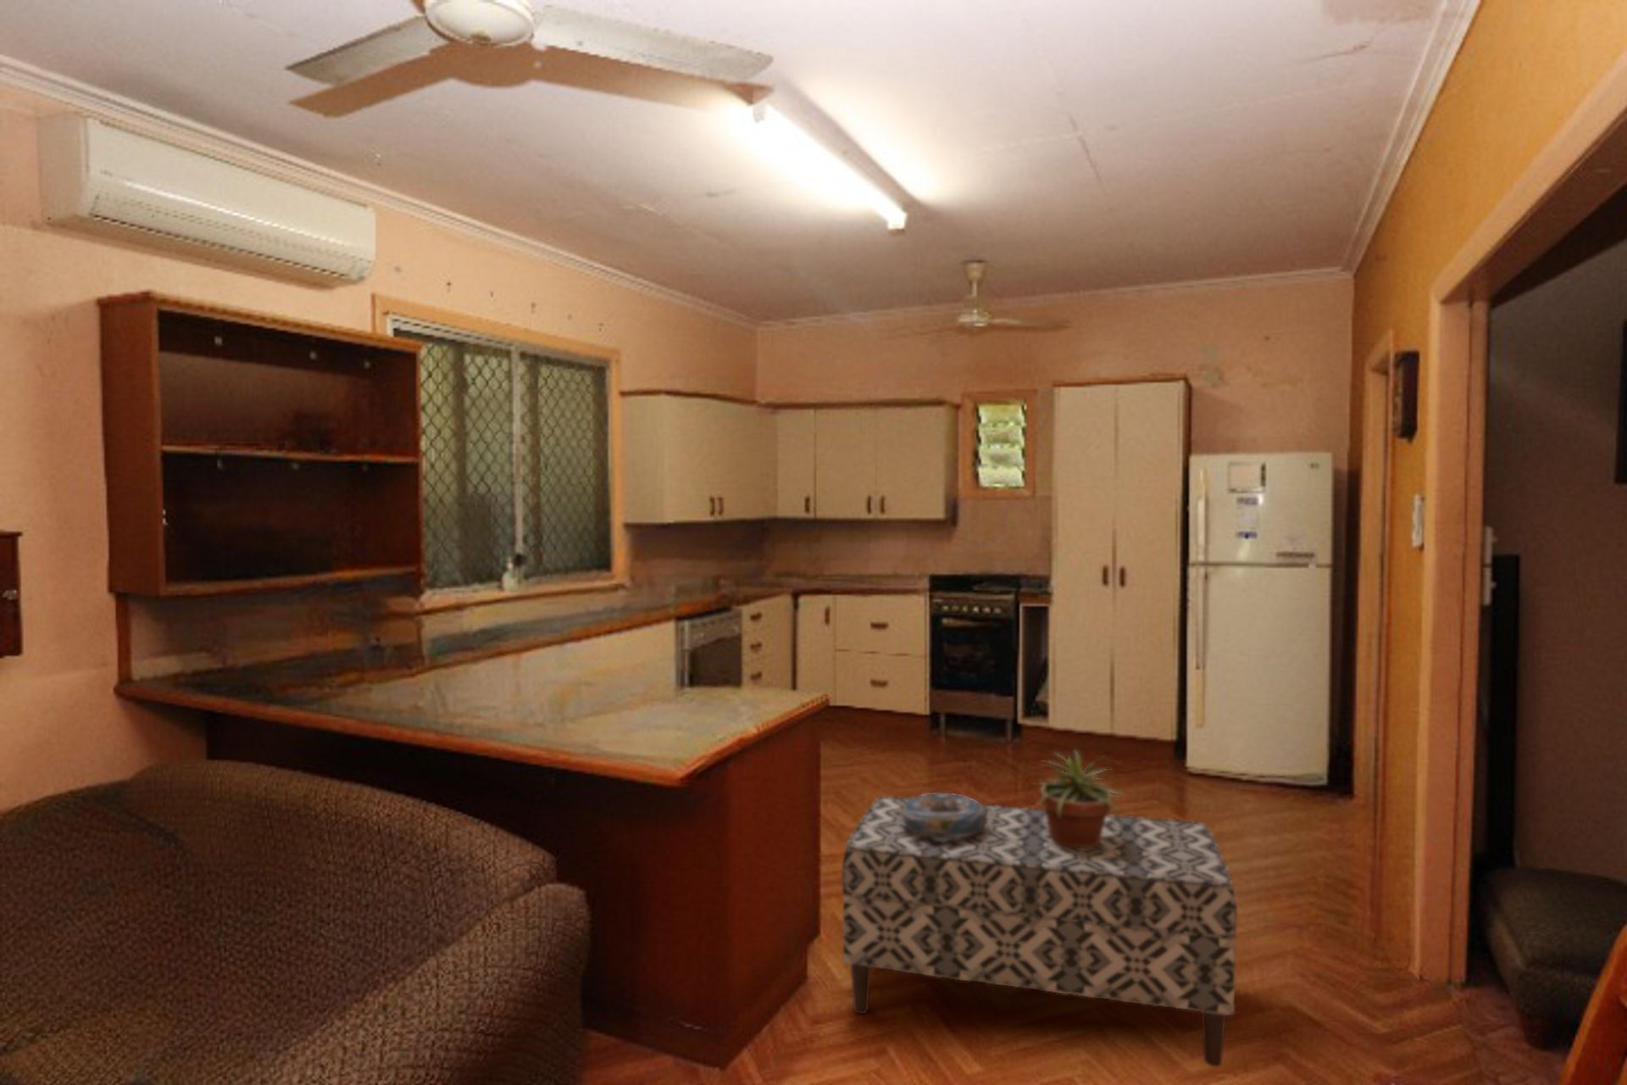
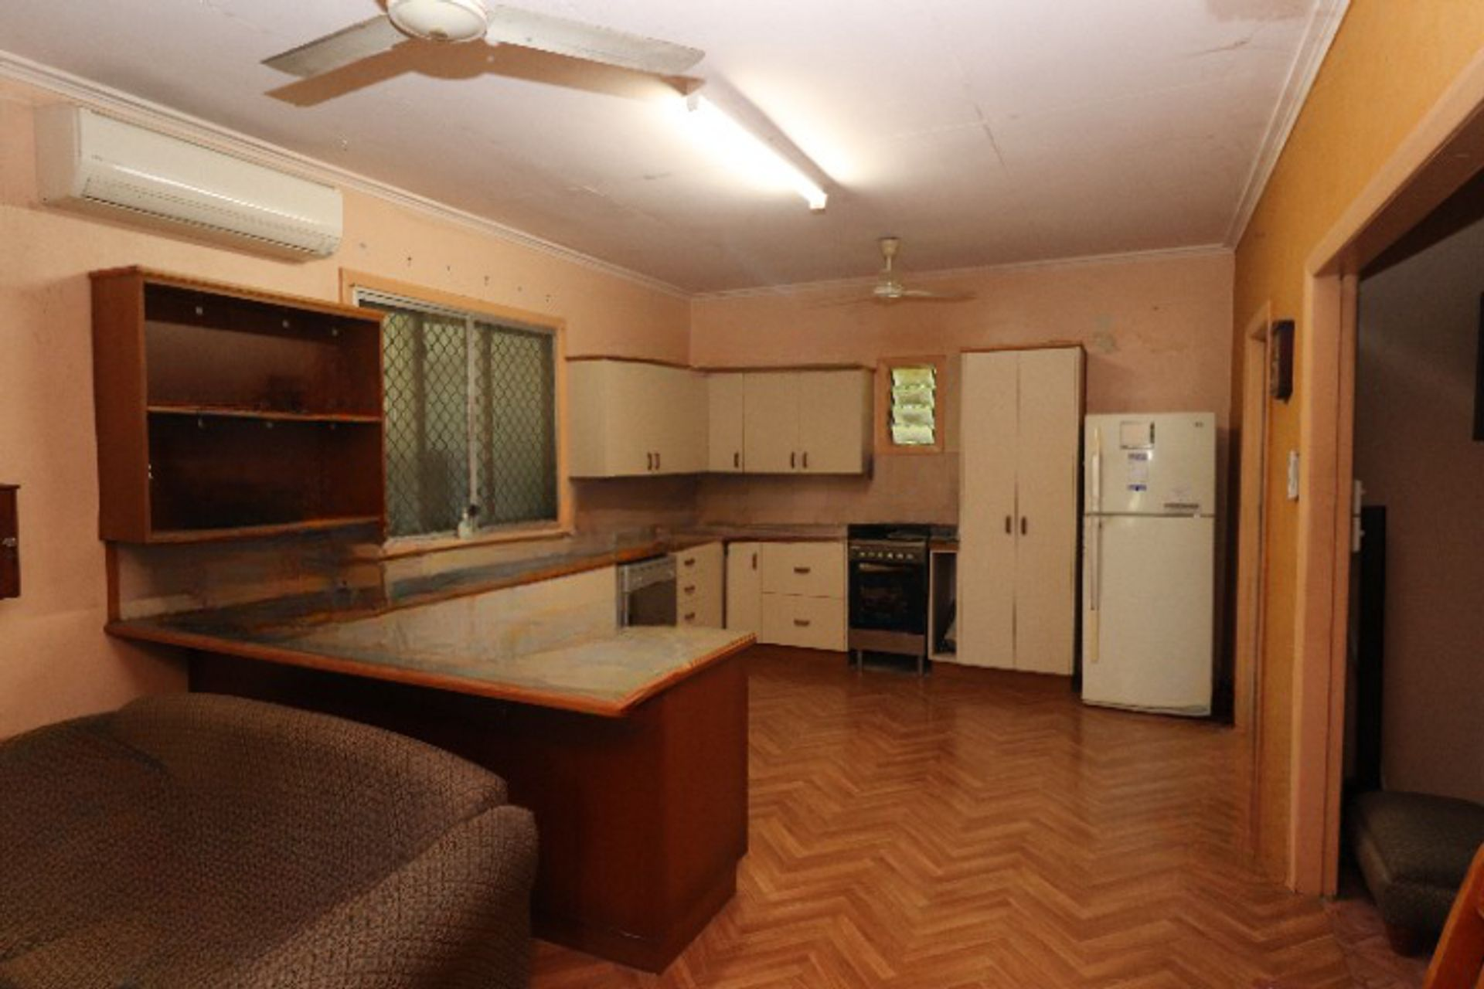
- bench (1031, 917)
- decorative bowl (944, 815)
- potted plant (1074, 796)
